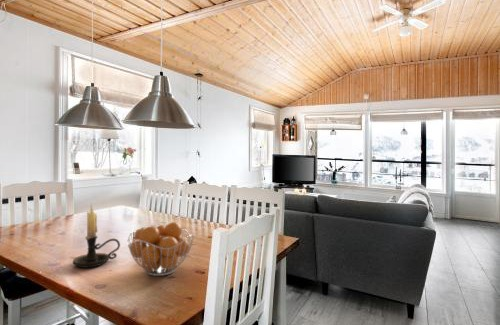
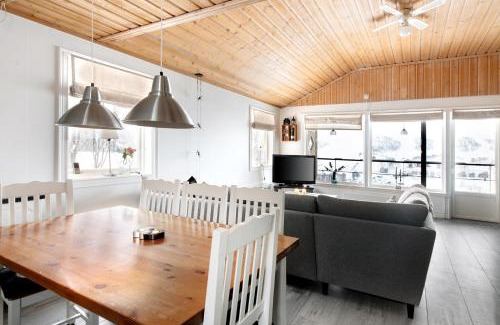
- fruit basket (161, 247)
- candle holder (97, 231)
